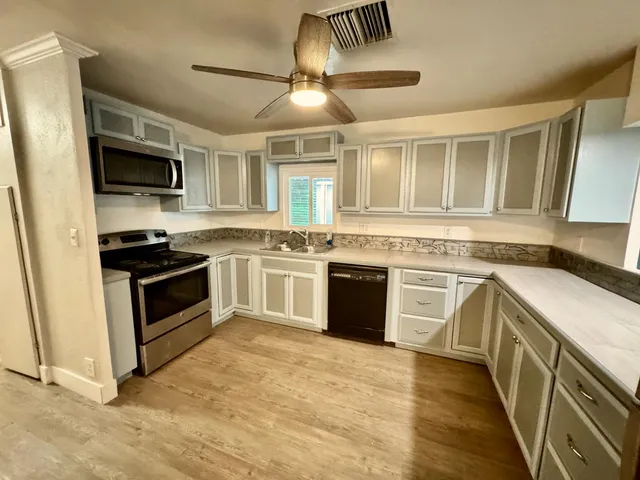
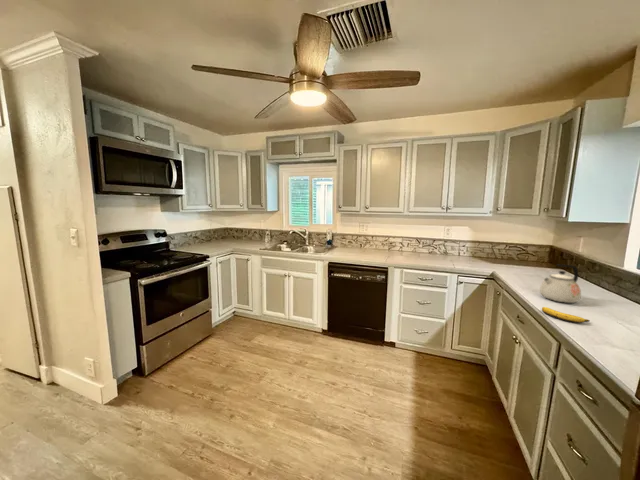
+ kettle (560, 282)
+ banana (565, 315)
